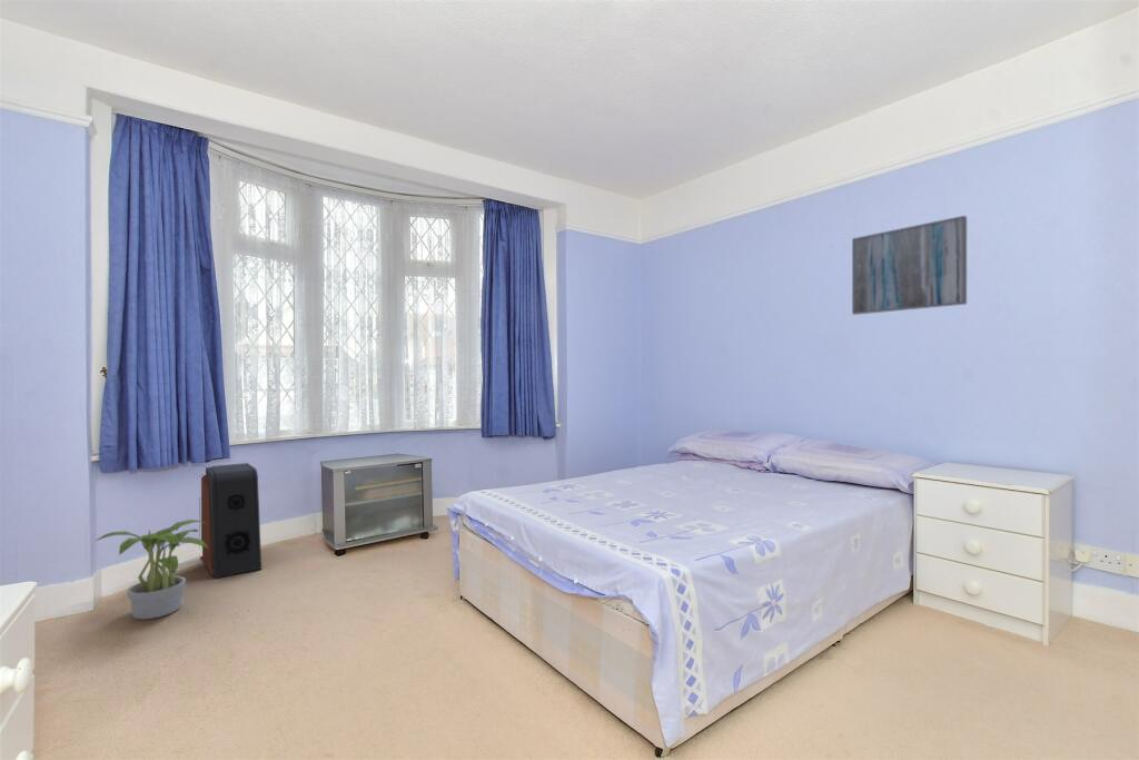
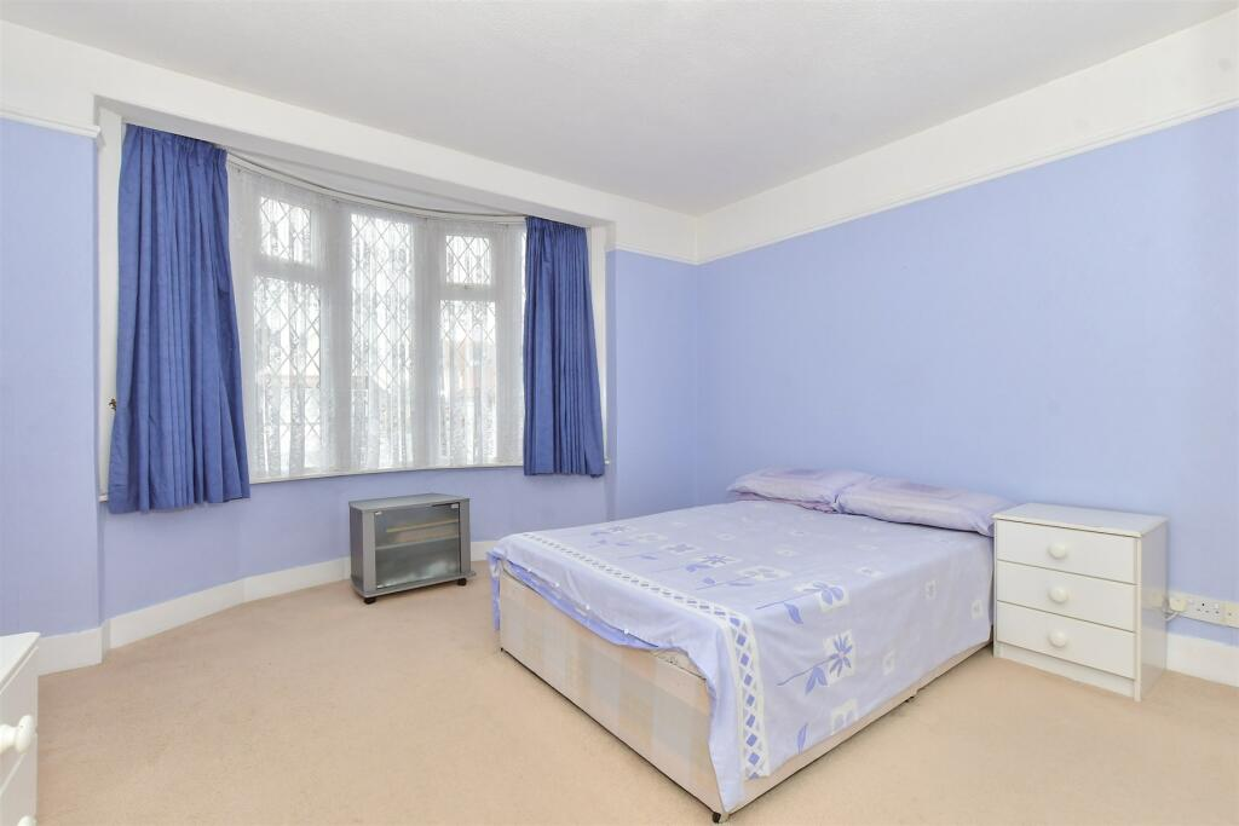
- wall art (905, 268)
- potted plant (157, 567)
- speaker (231, 516)
